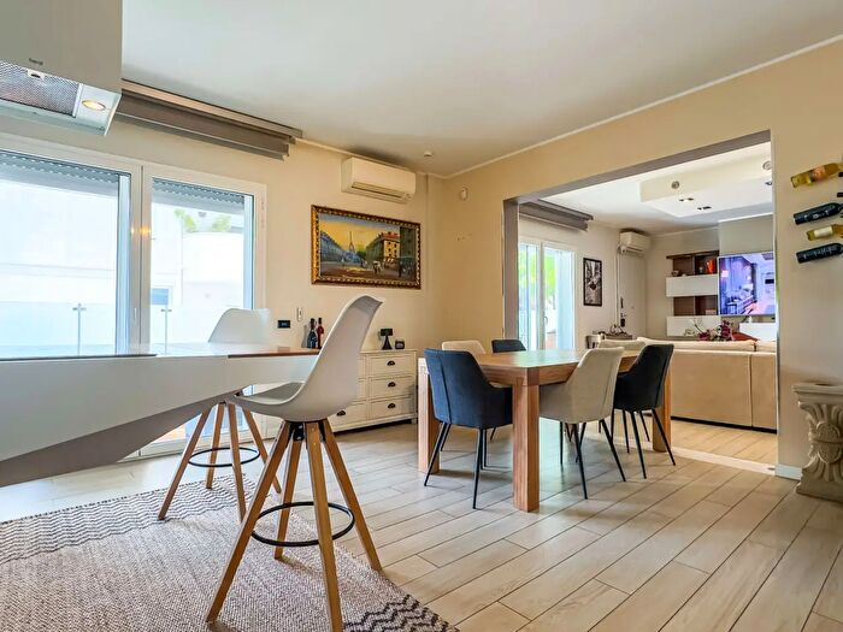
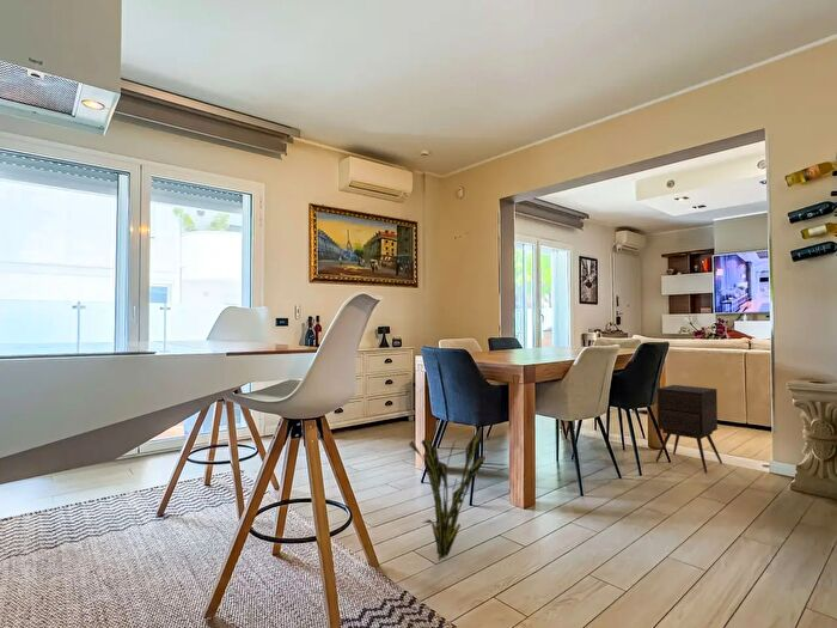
+ decorative plant (444, 489)
+ side table (688, 426)
